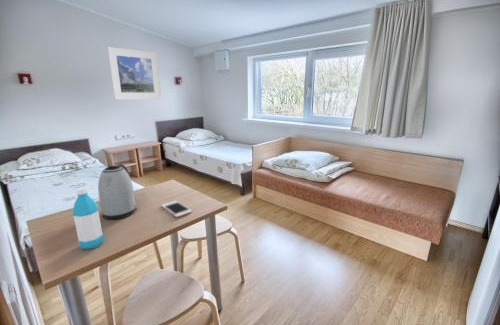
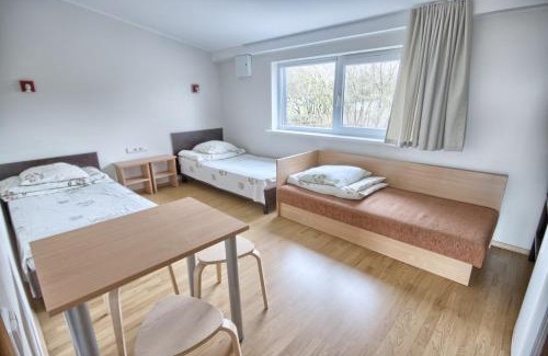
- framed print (136, 75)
- cell phone (176, 208)
- water bottle (87, 217)
- kettle (119, 187)
